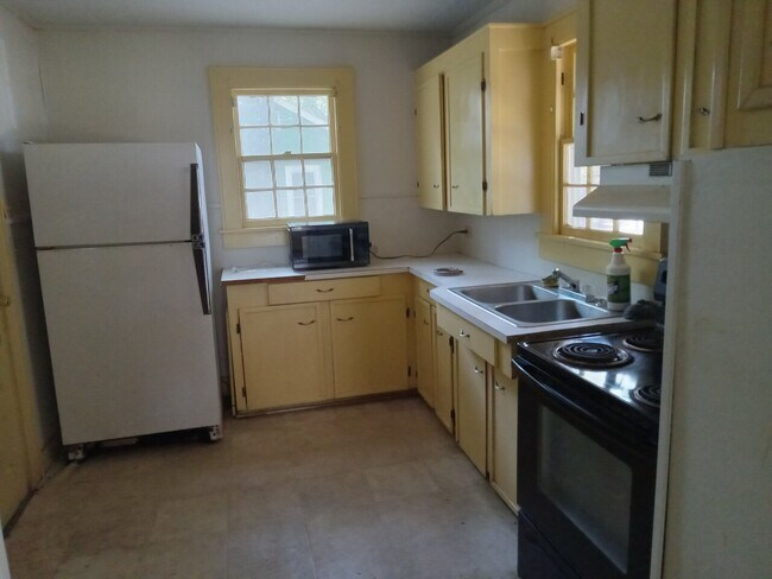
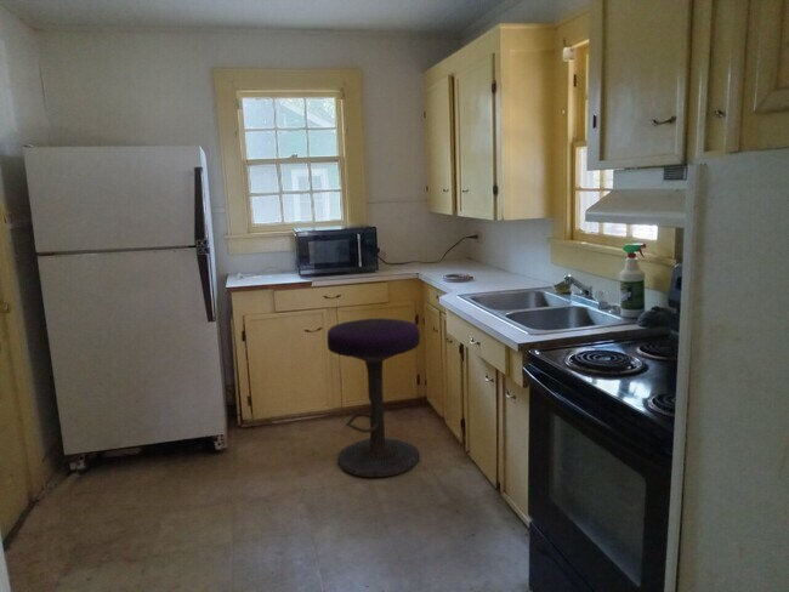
+ stool (375, 391)
